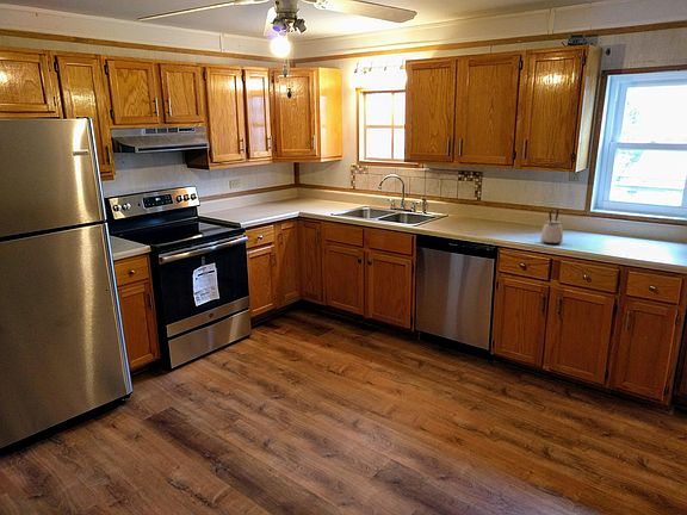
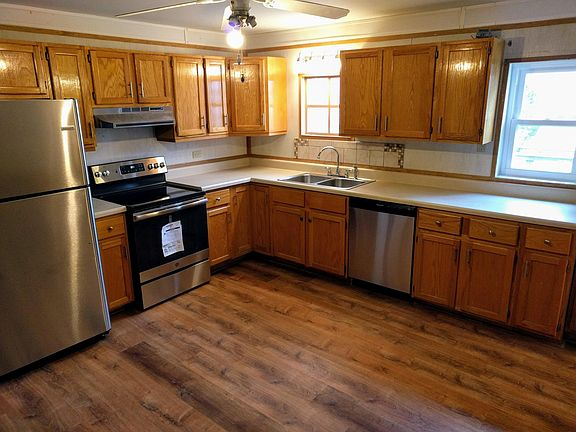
- kettle (553, 225)
